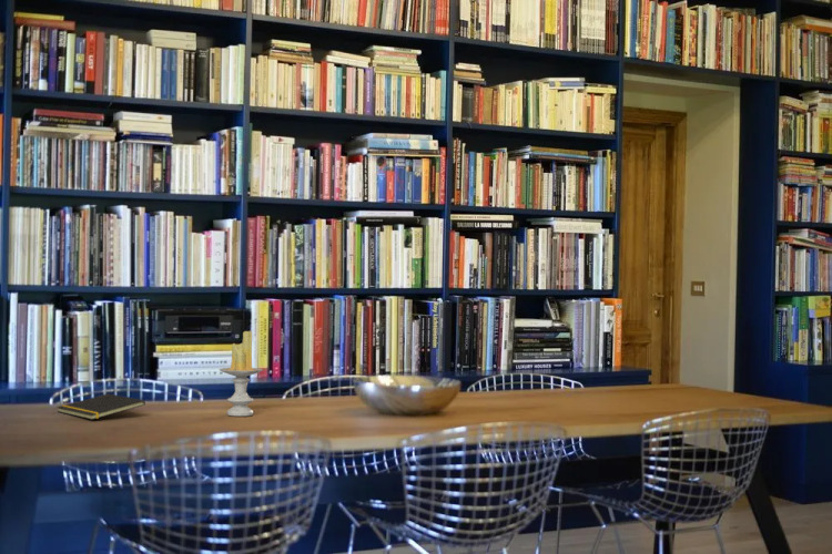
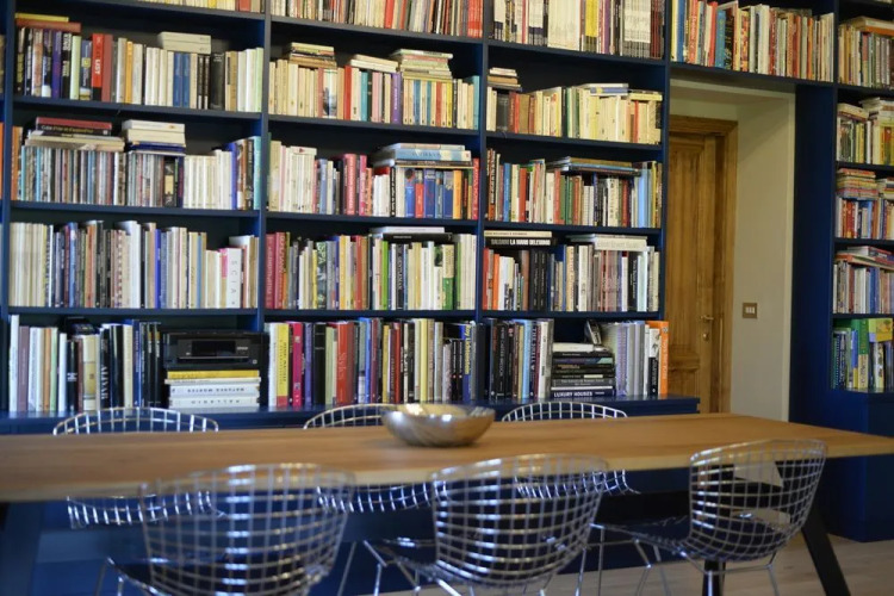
- candle (241, 372)
- notepad (100, 406)
